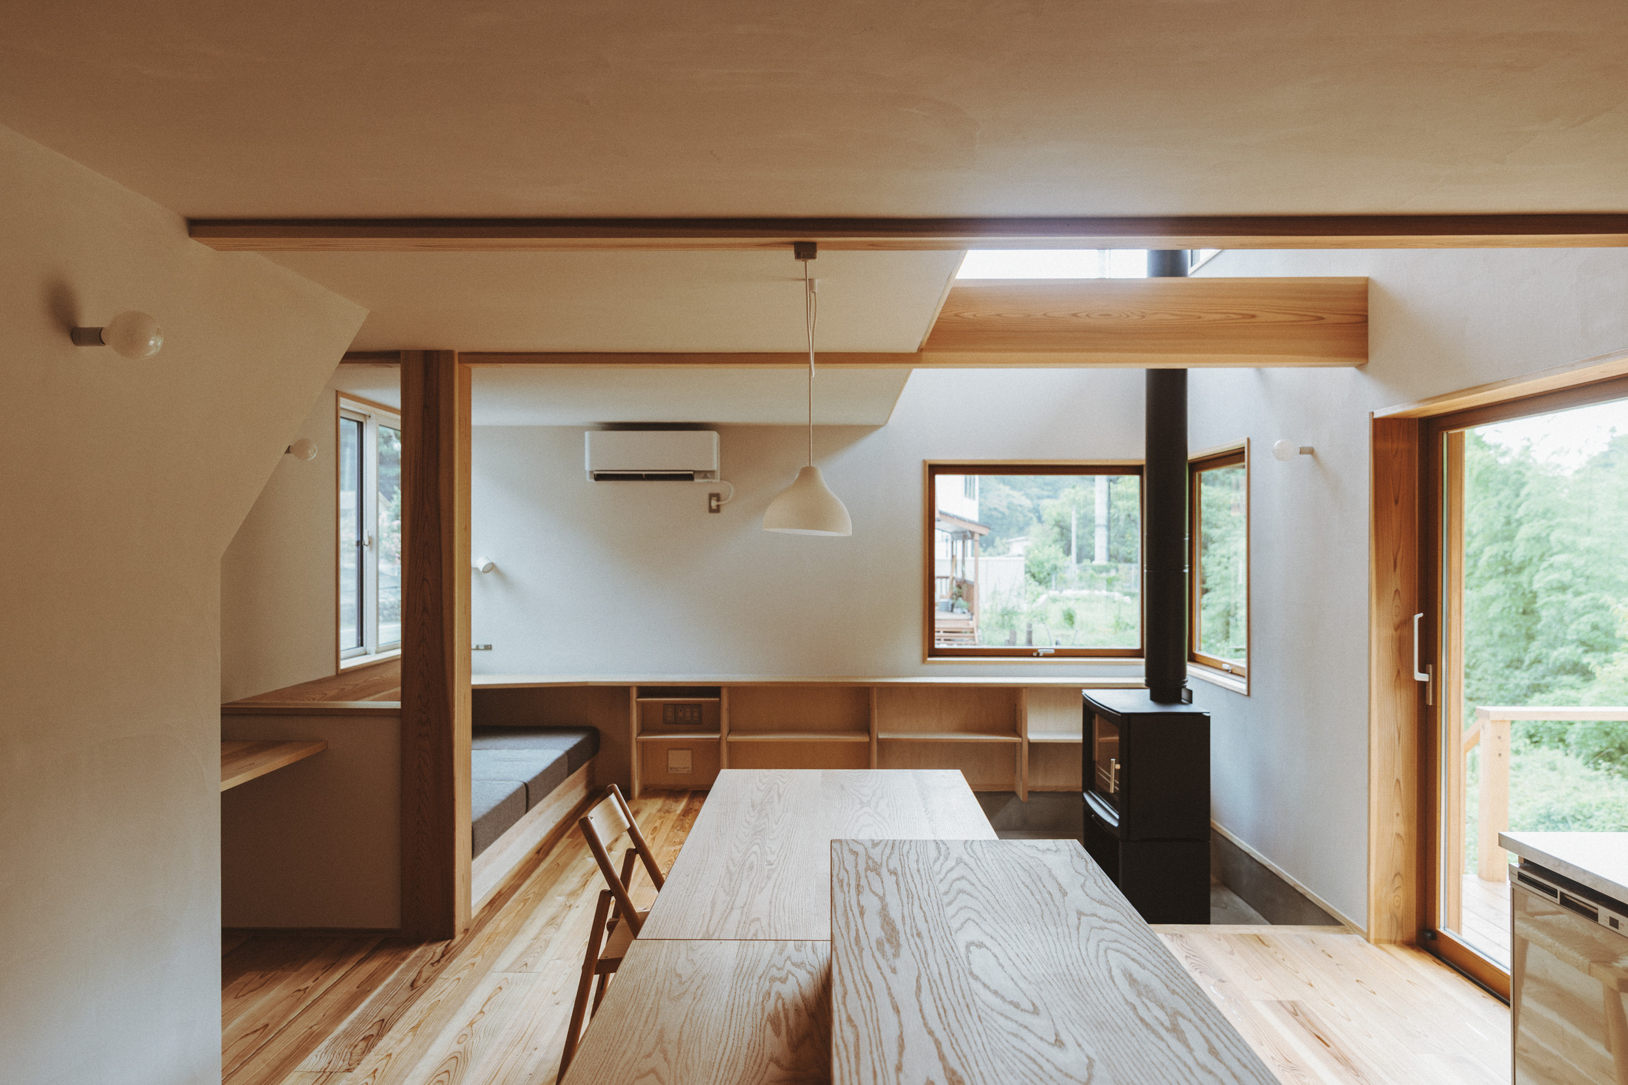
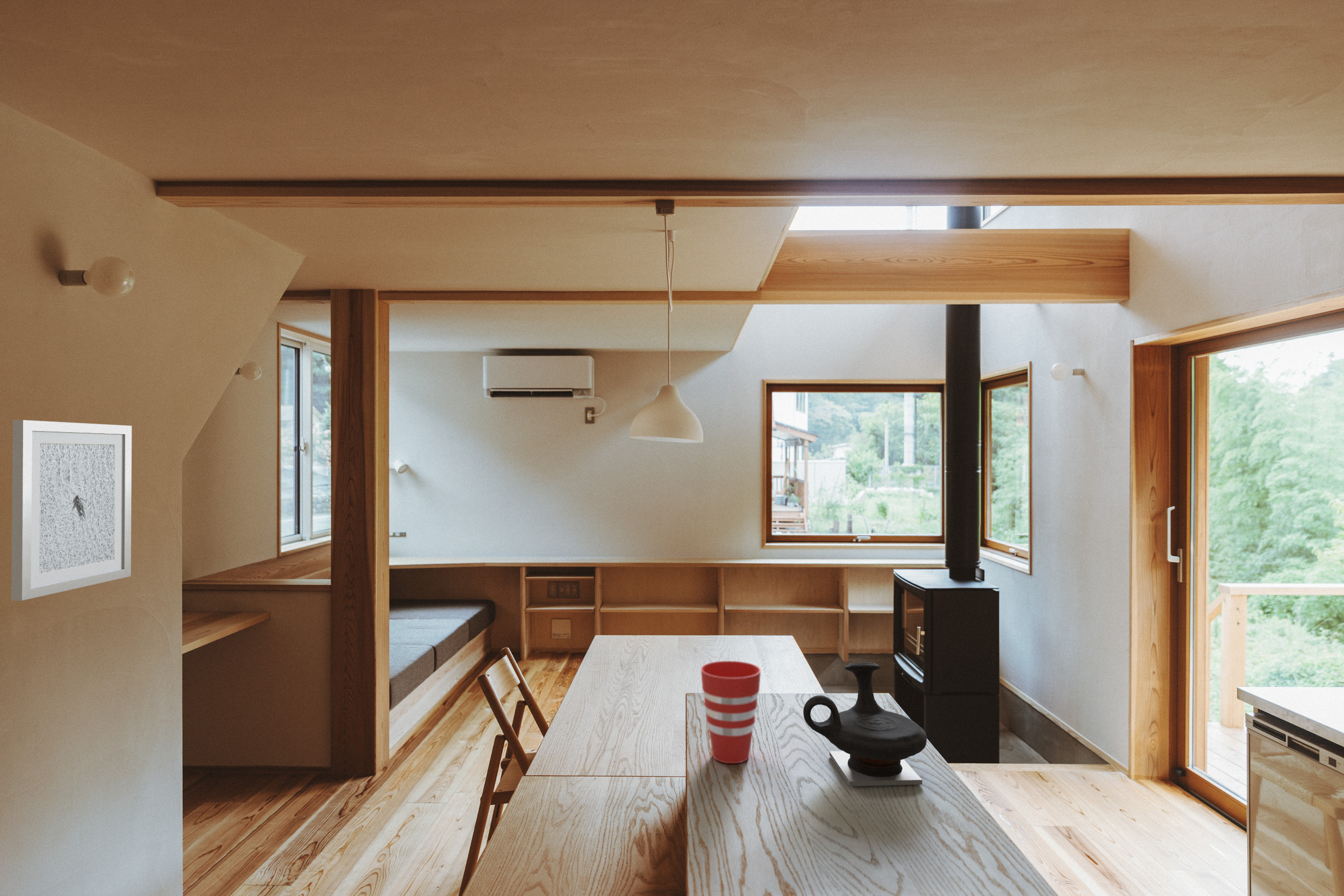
+ wall art (77, 505)
+ cup (731, 712)
+ teapot (860, 719)
